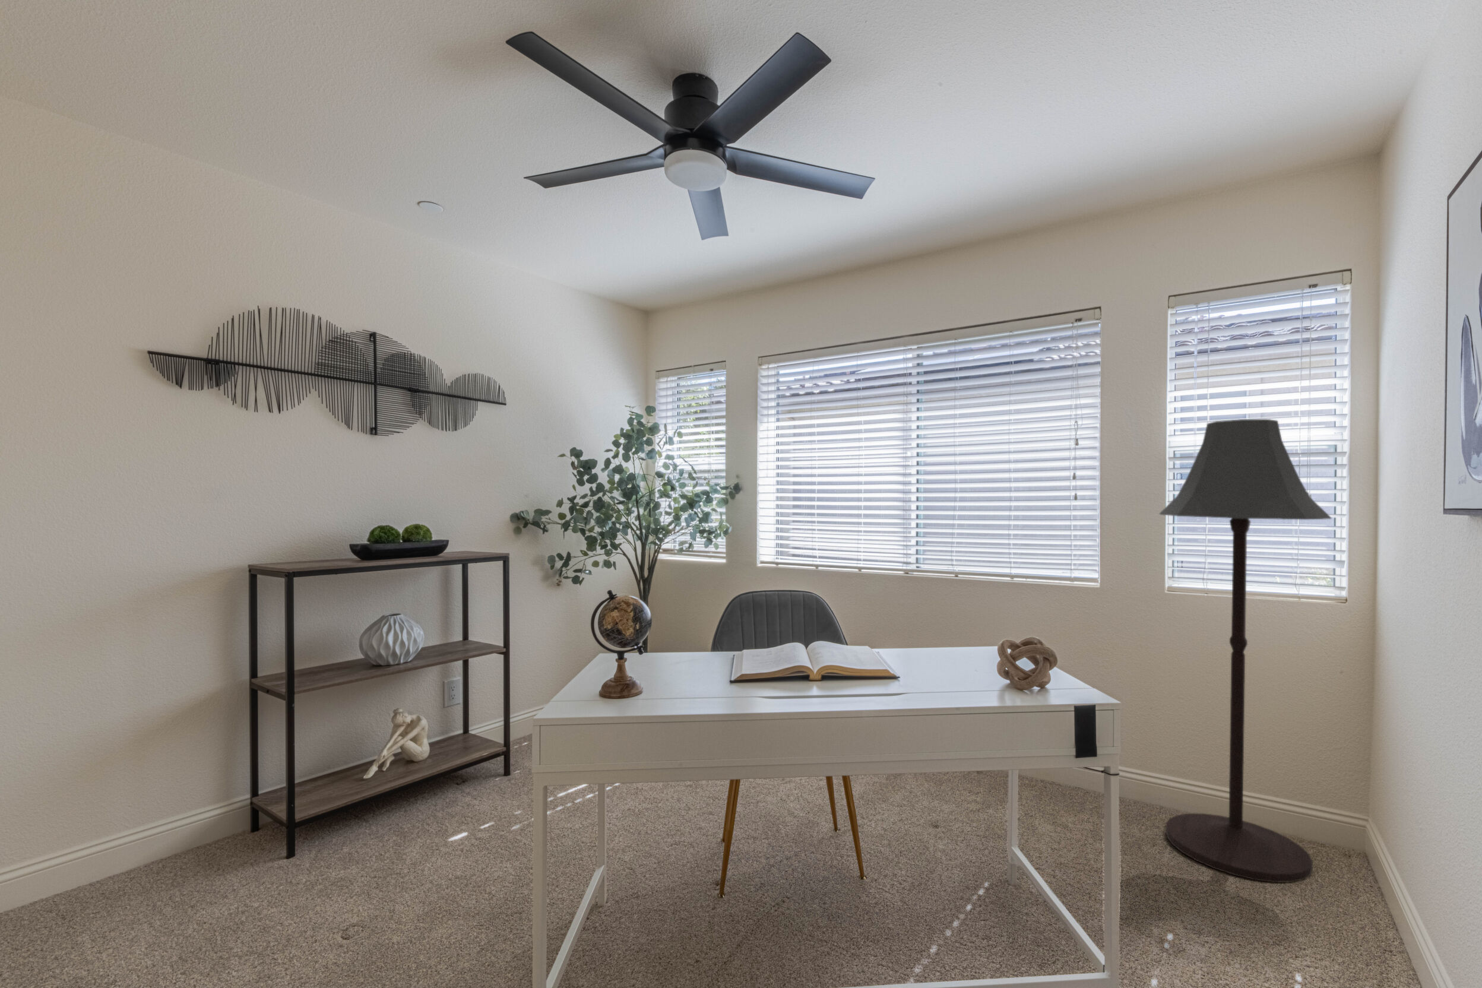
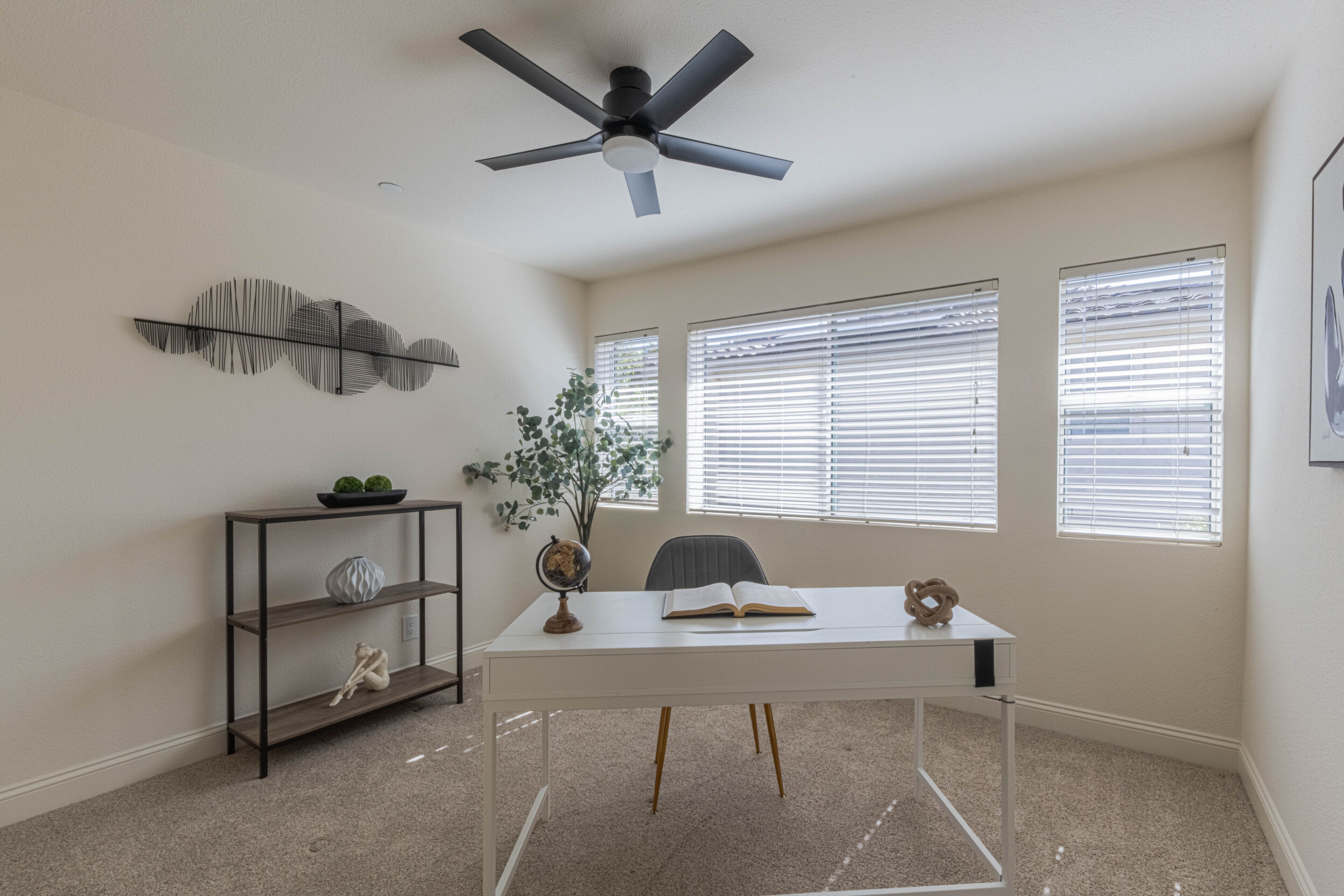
- floor lamp (1238, 635)
